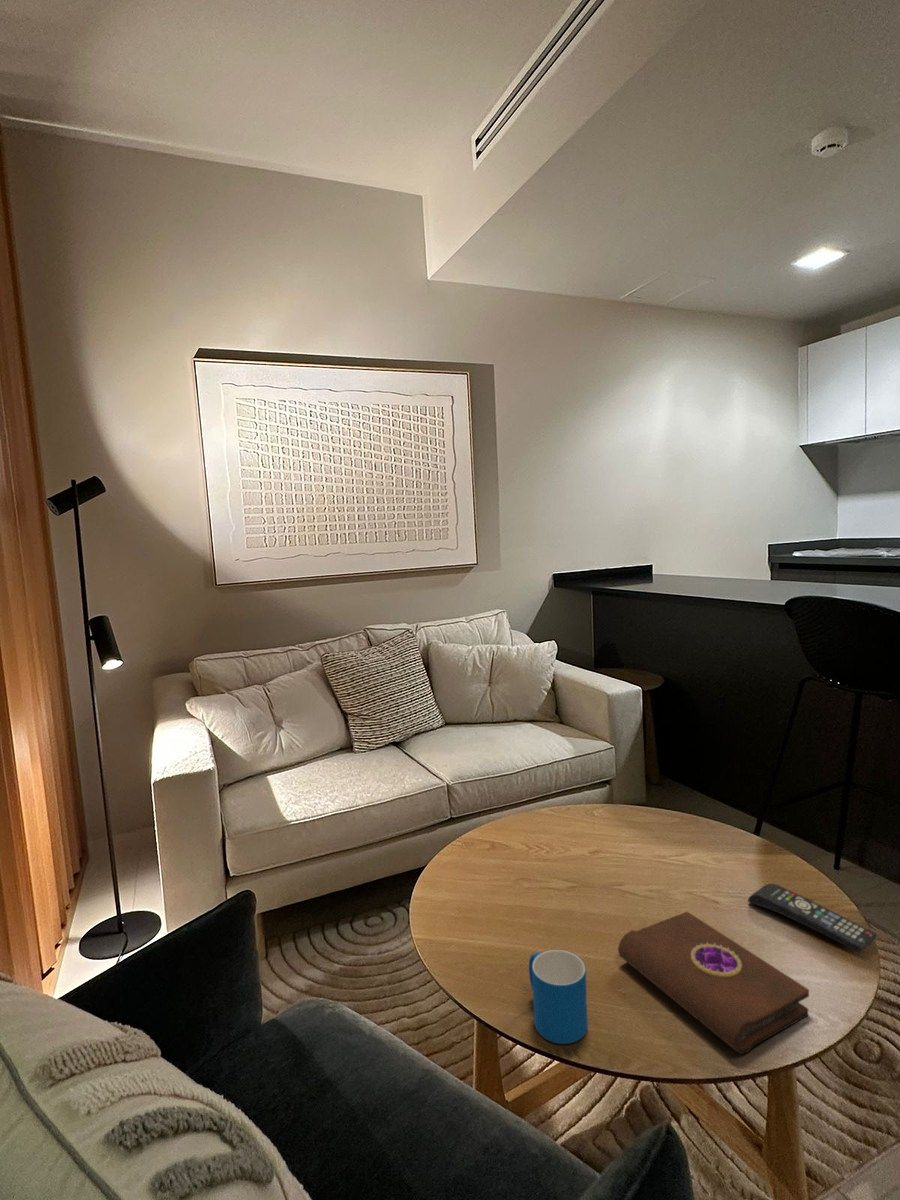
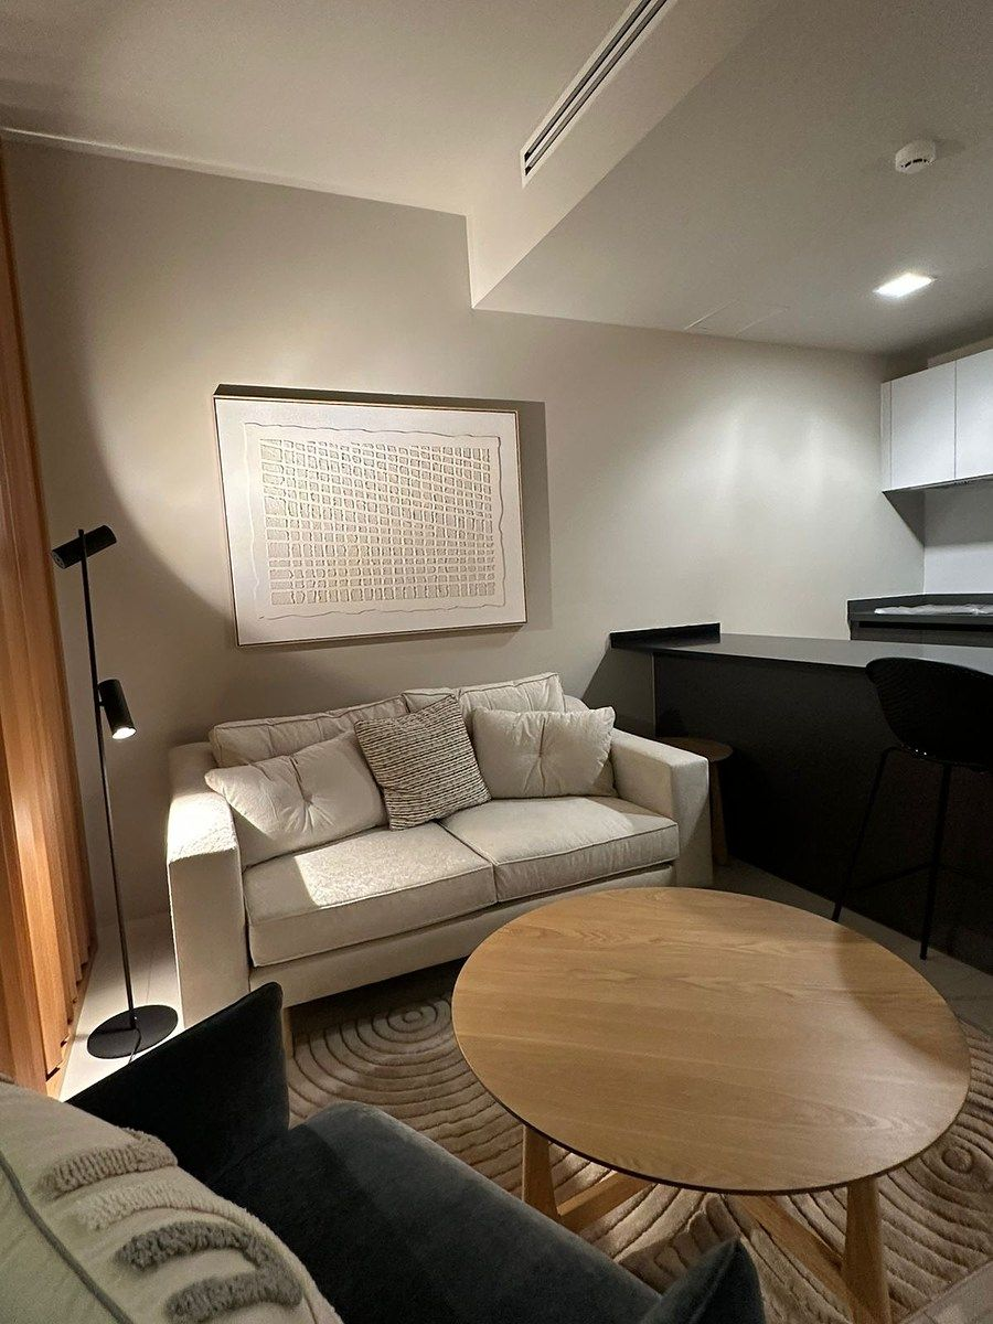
- remote control (808, 914)
- mug (553, 989)
- book (707, 972)
